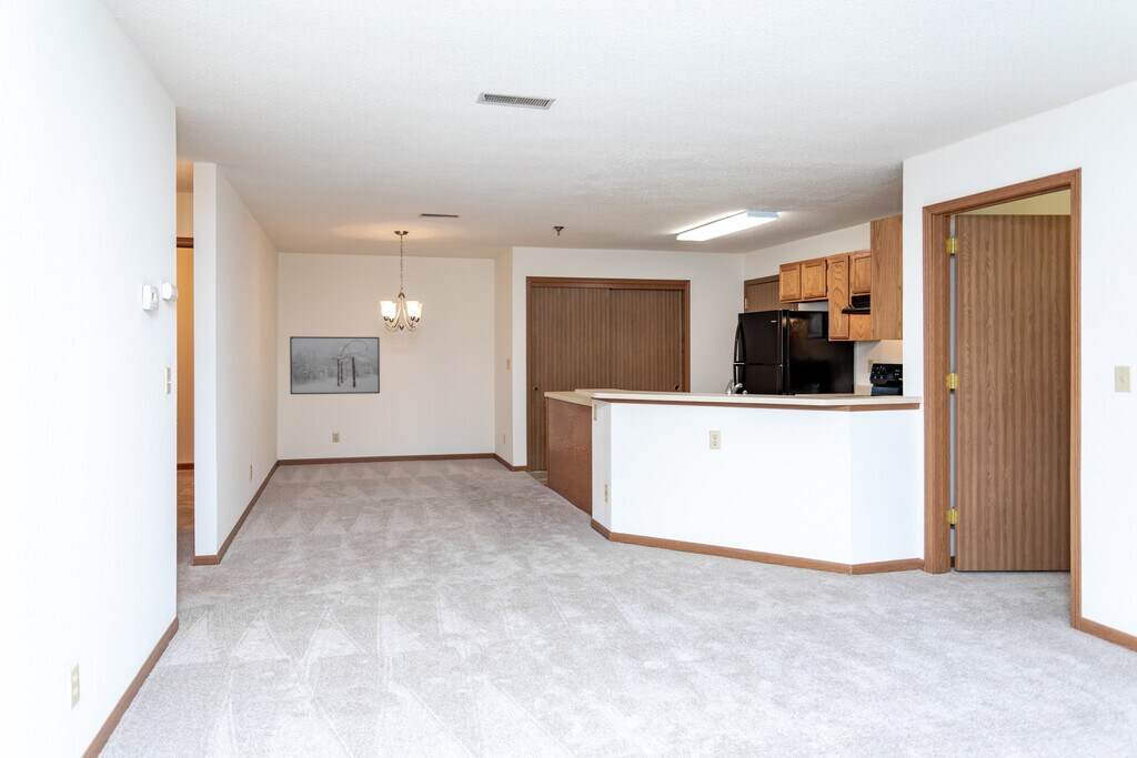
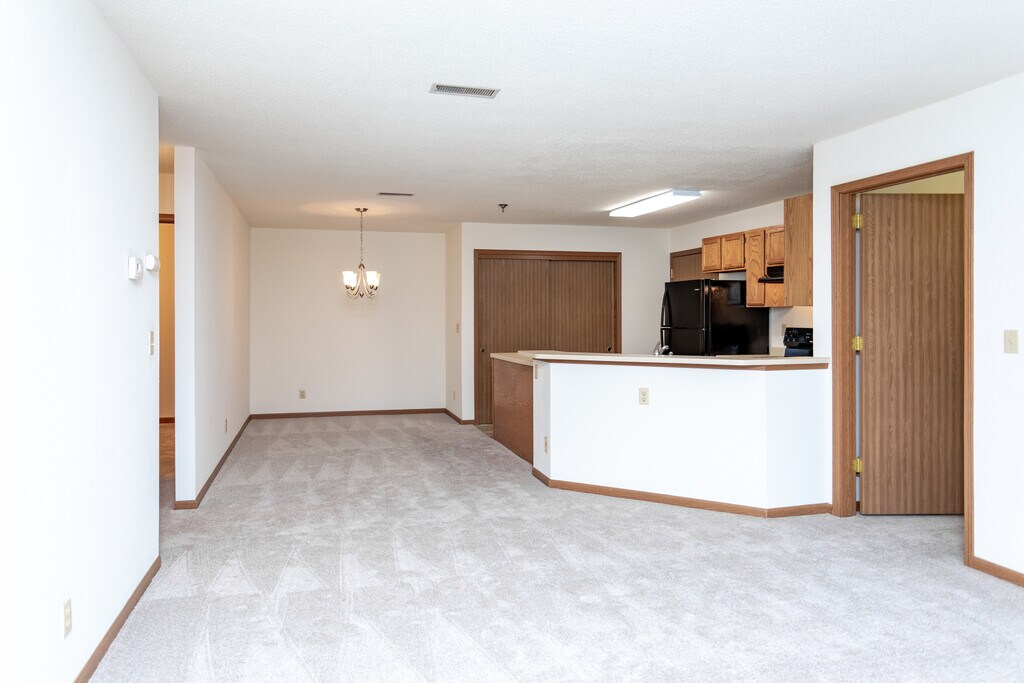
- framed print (335, 365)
